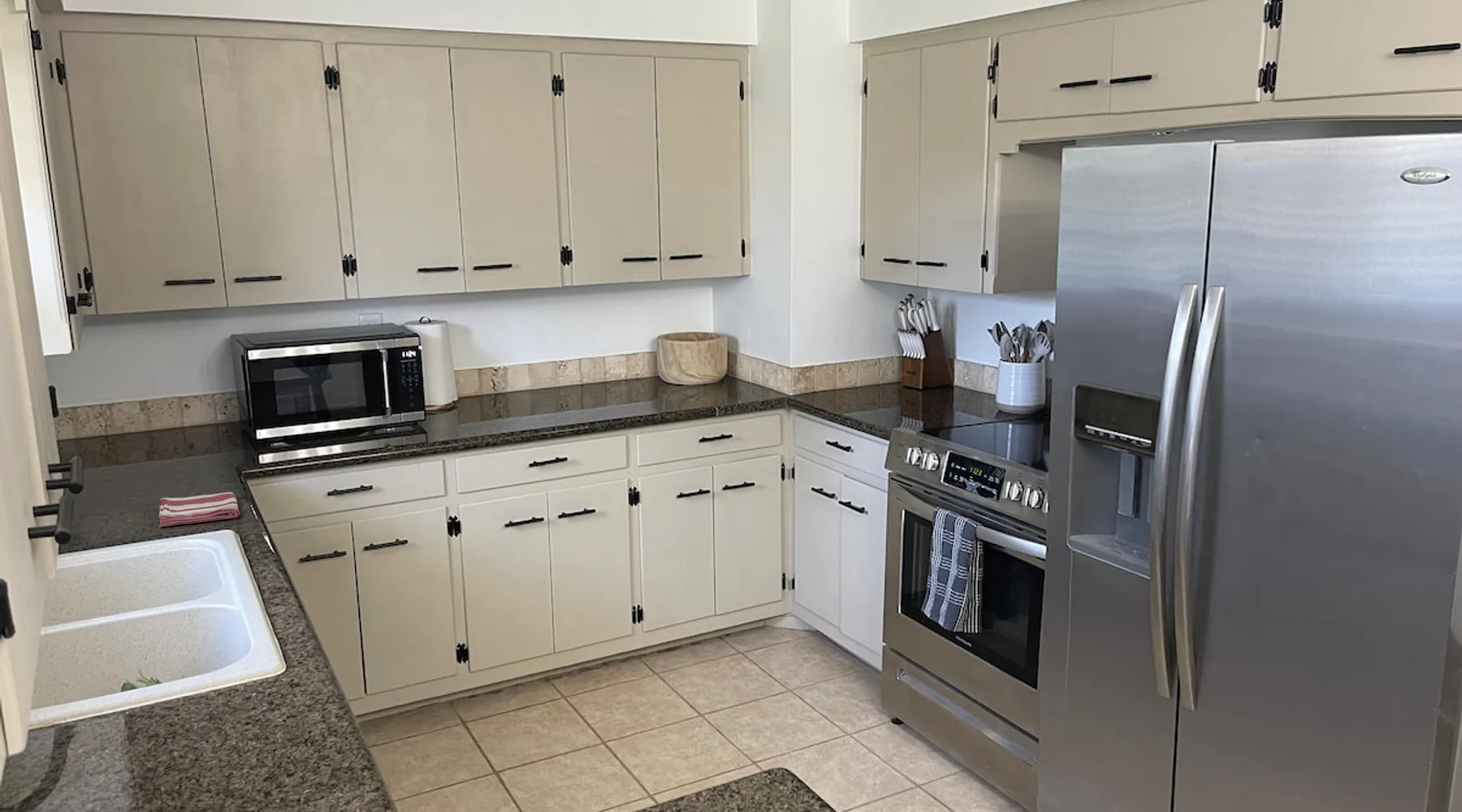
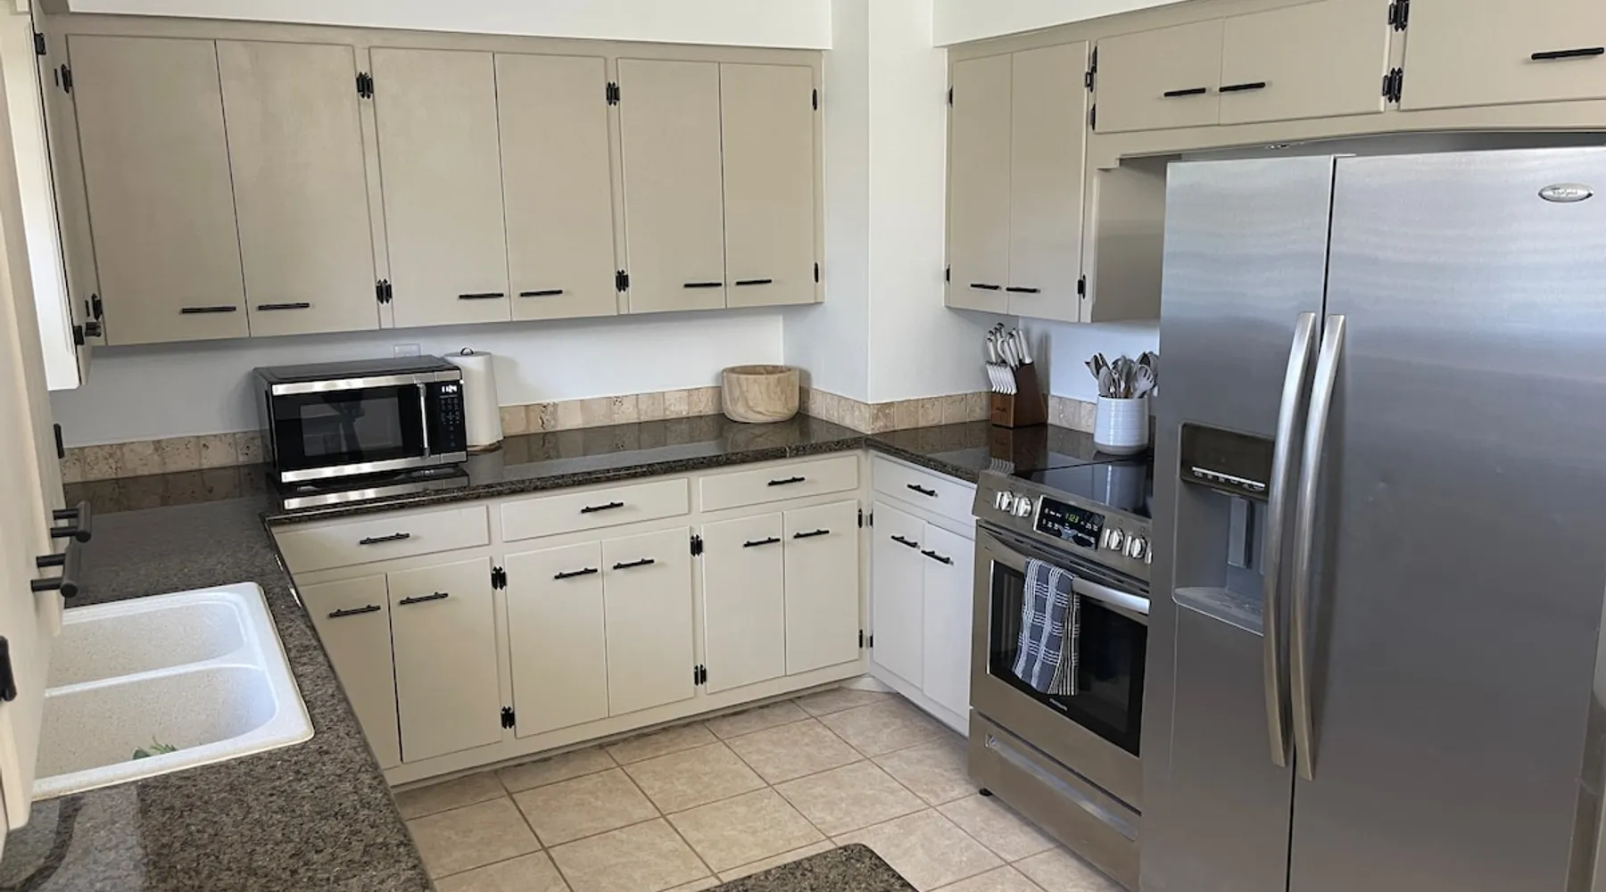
- dish towel (198, 507)
